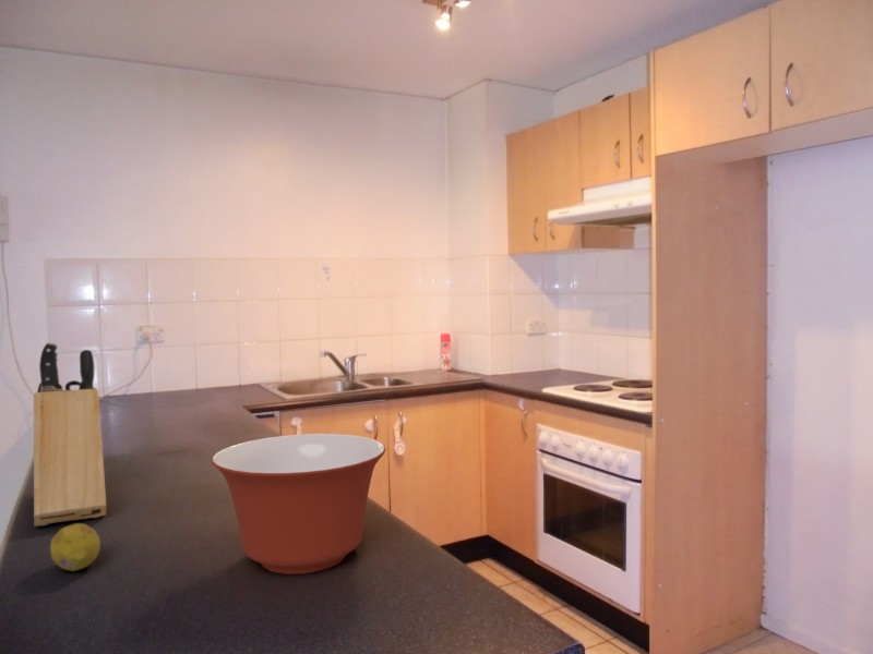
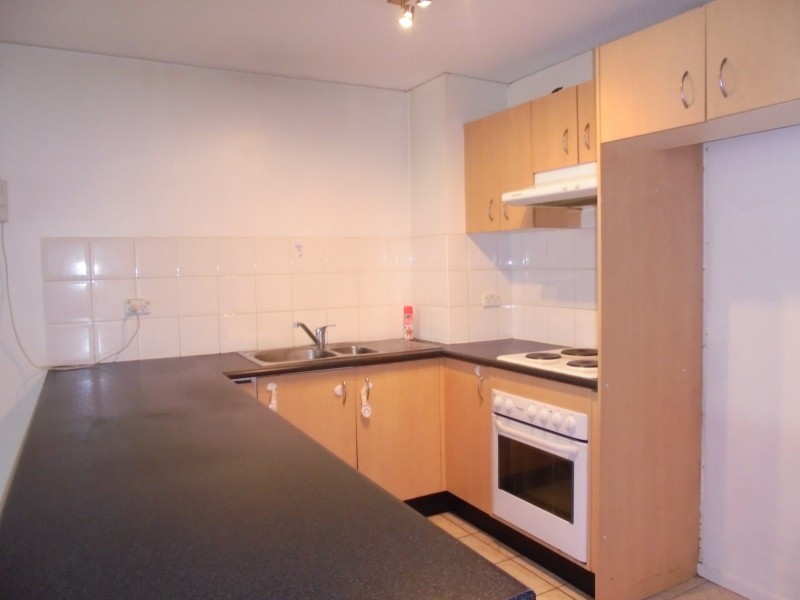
- fruit (75, 547)
- mixing bowl (302, 504)
- knife block (67, 423)
